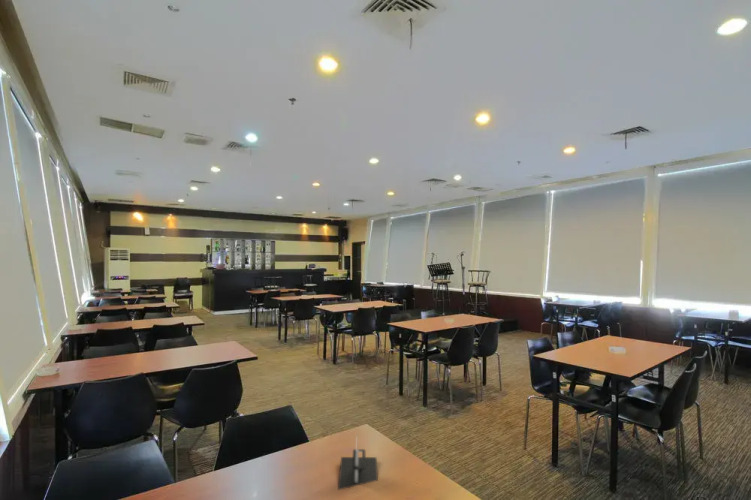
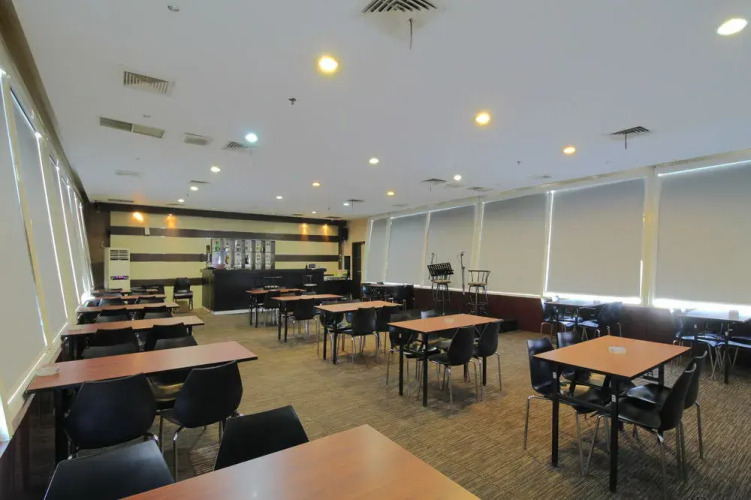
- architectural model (359, 459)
